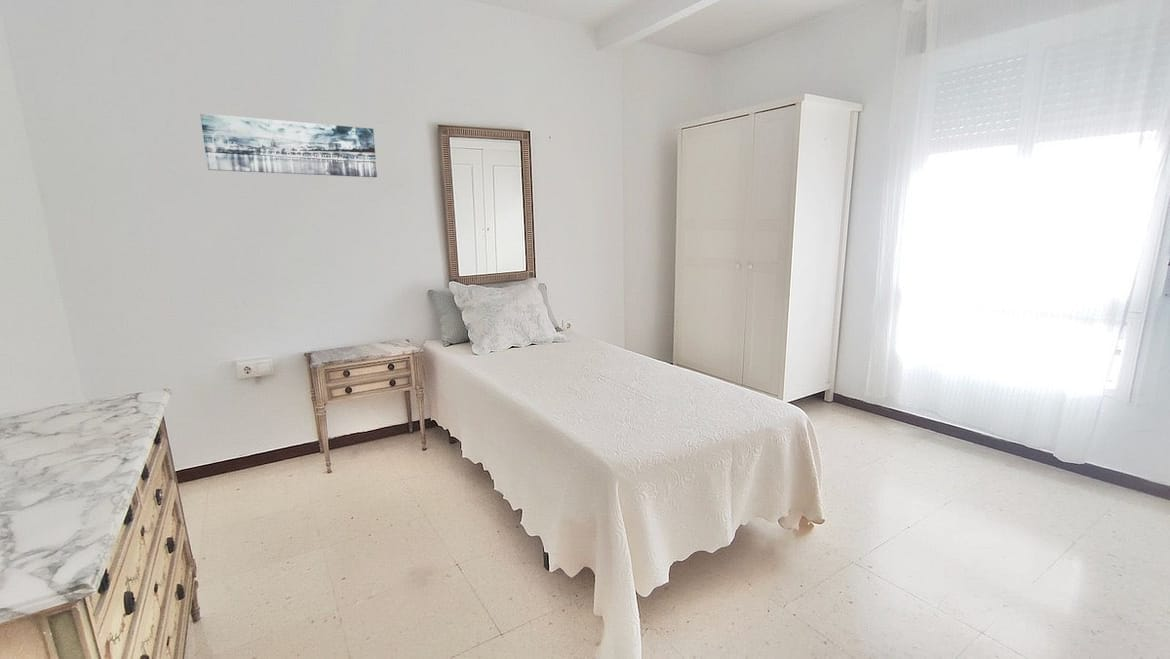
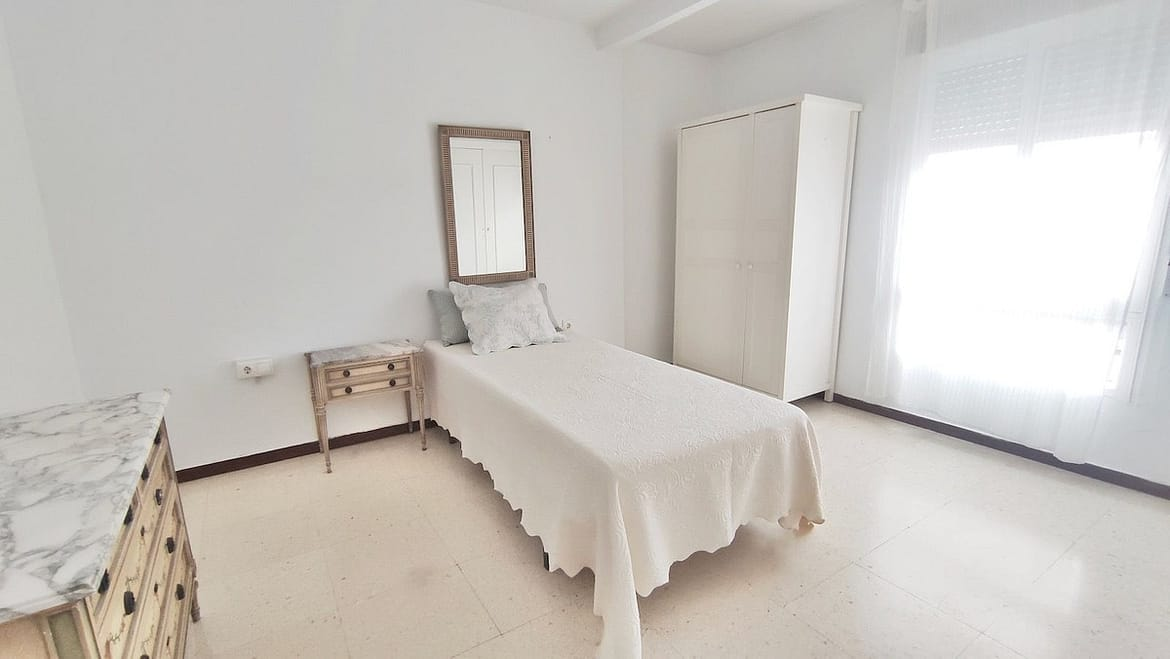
- wall art (295, 148)
